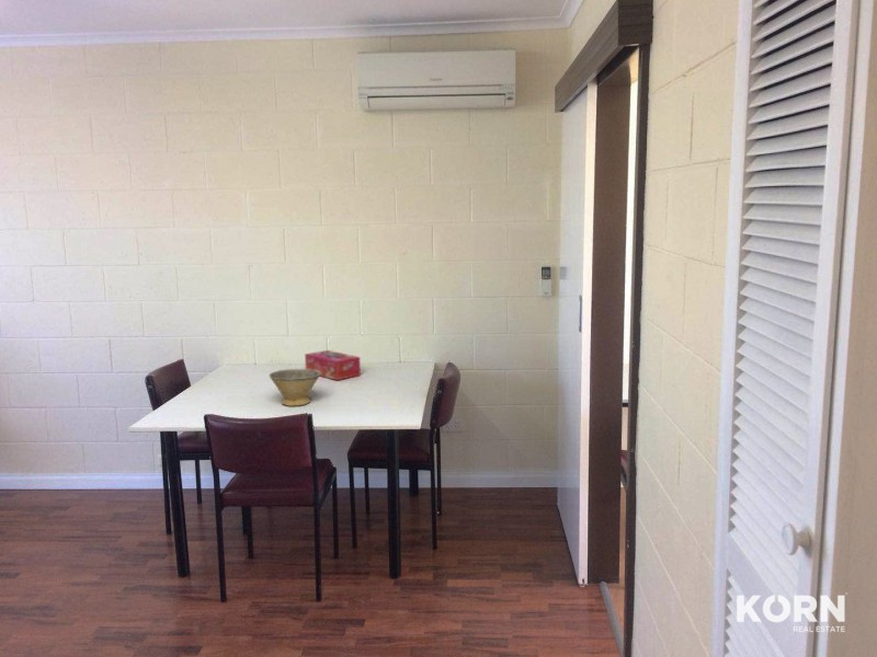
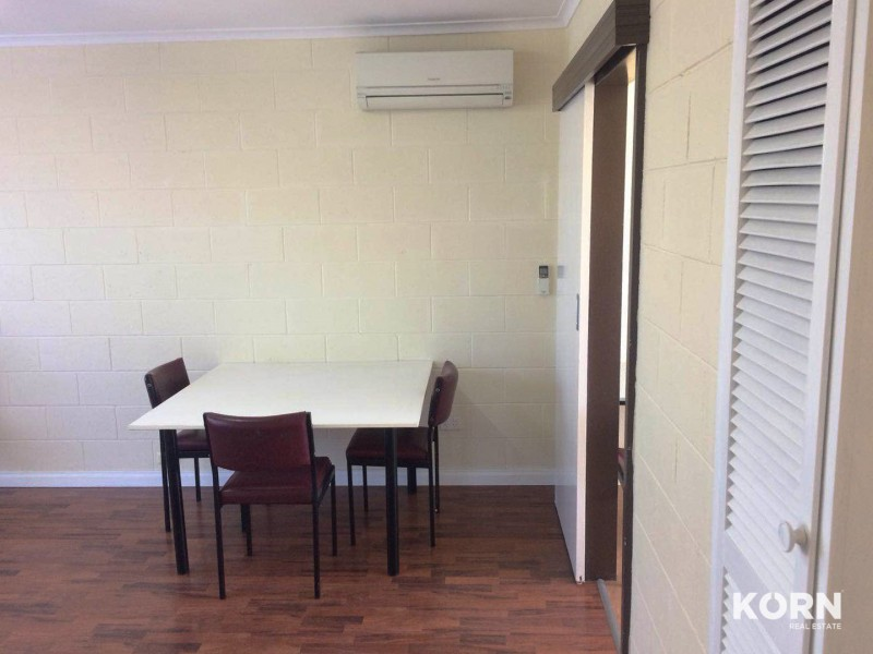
- tissue box (332, 365)
- bowl (295, 388)
